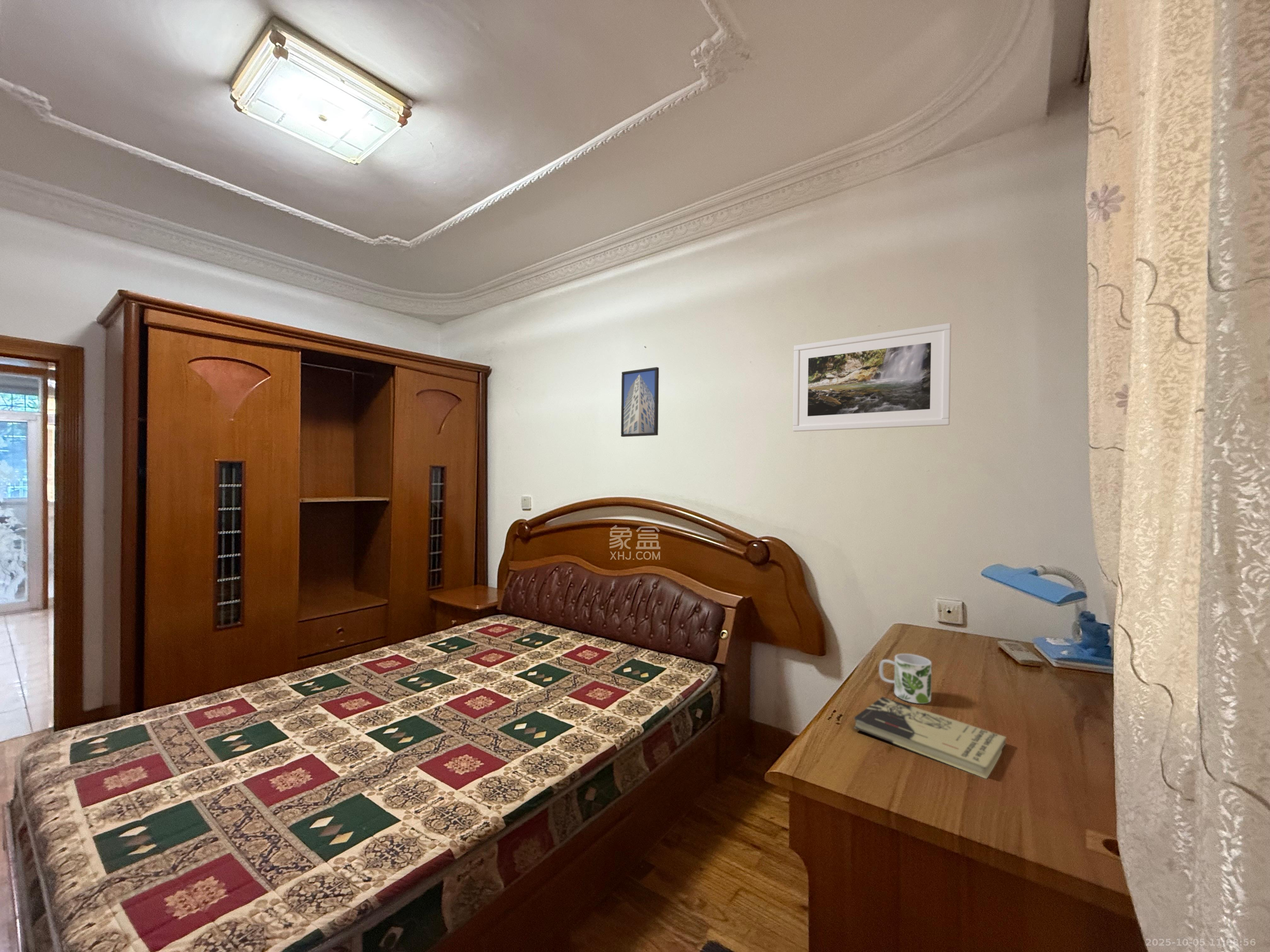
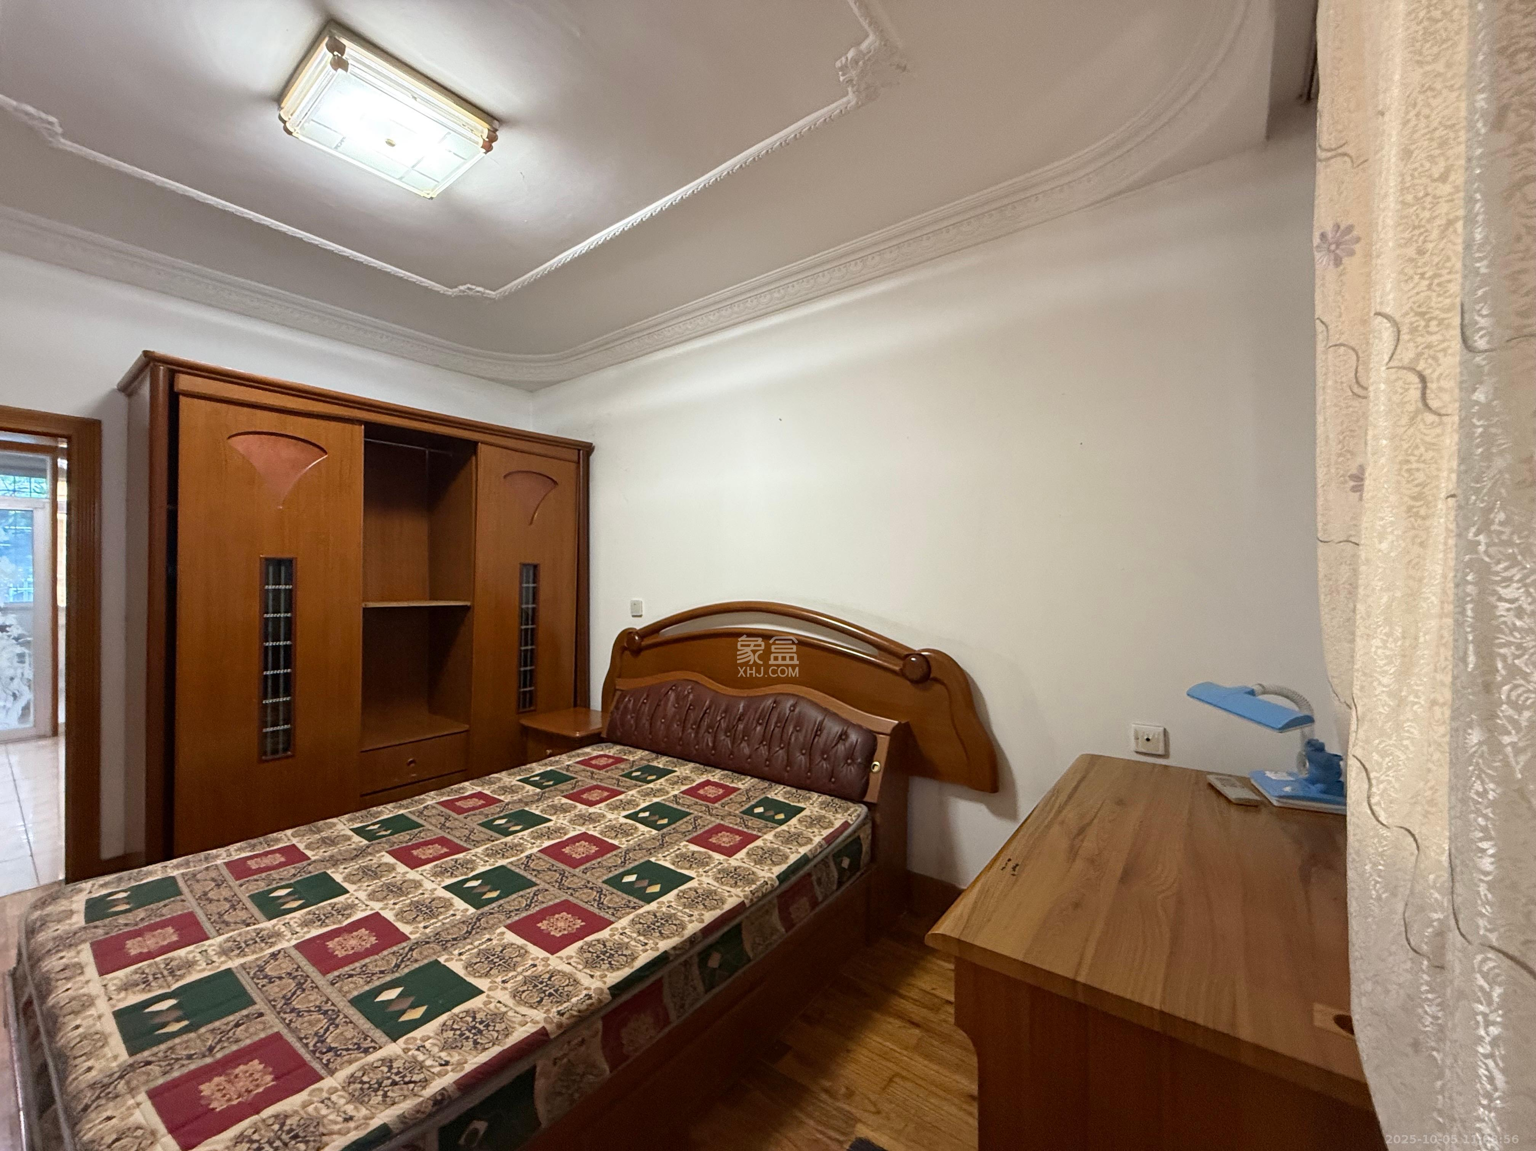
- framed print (639, 403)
- mug (904, 676)
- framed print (865, 382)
- book (927, 732)
